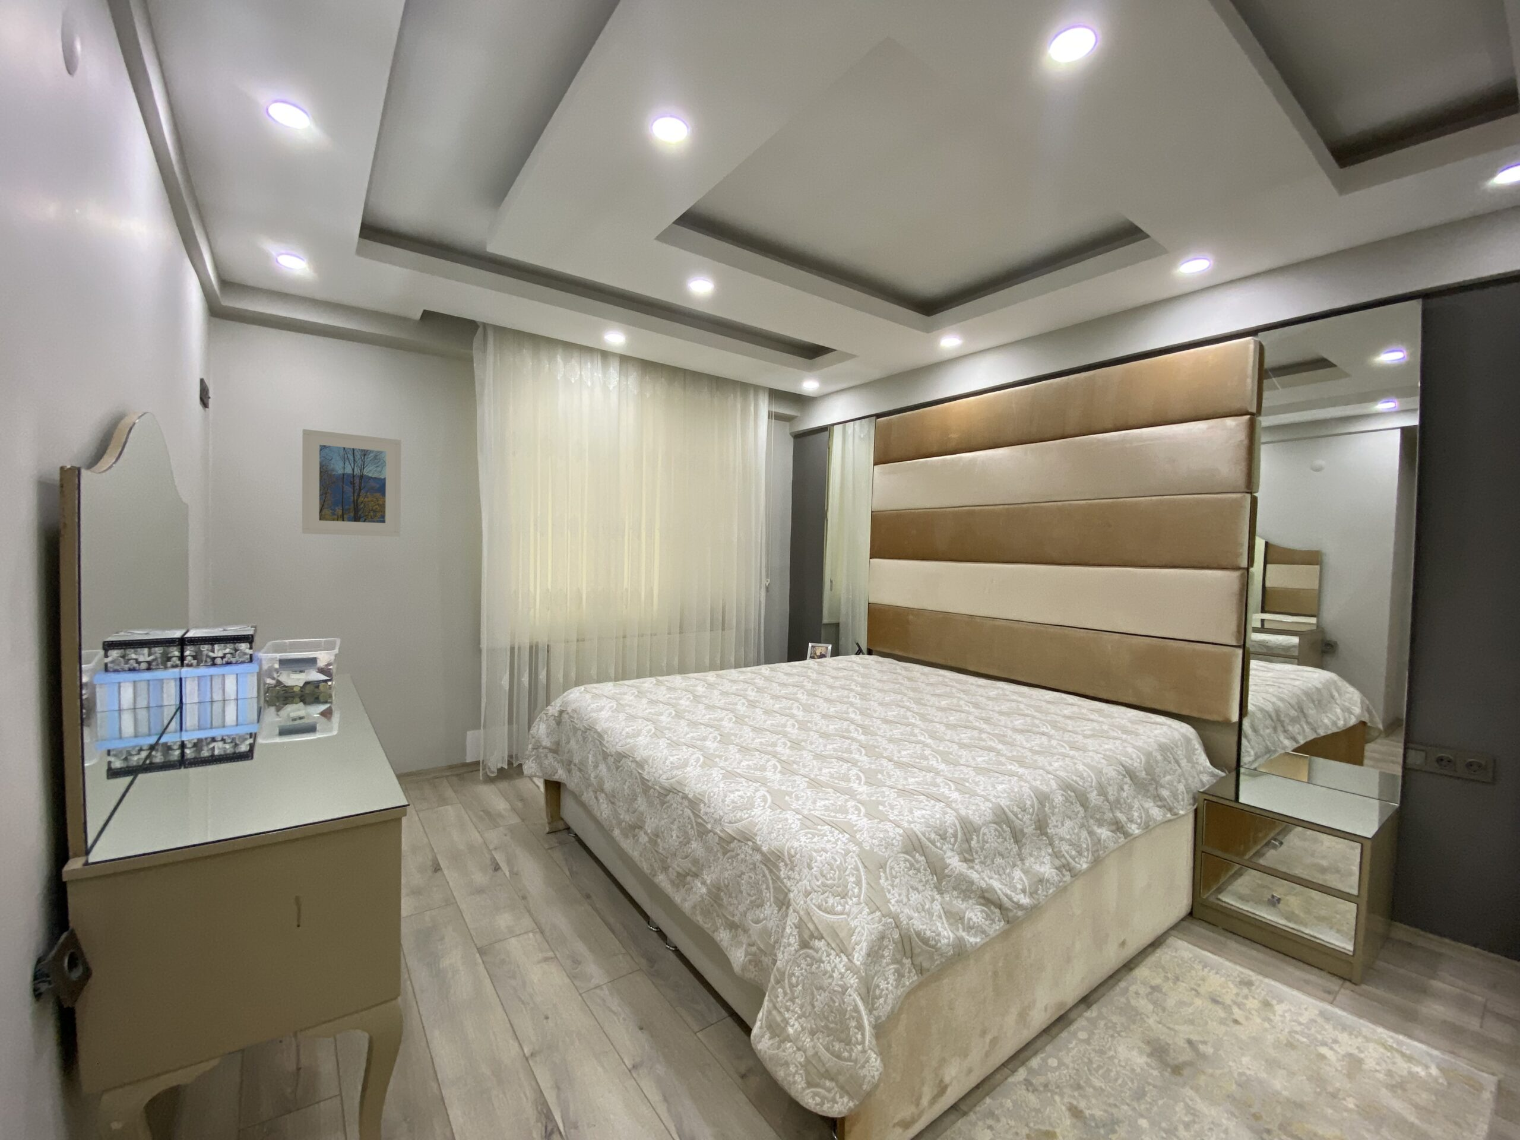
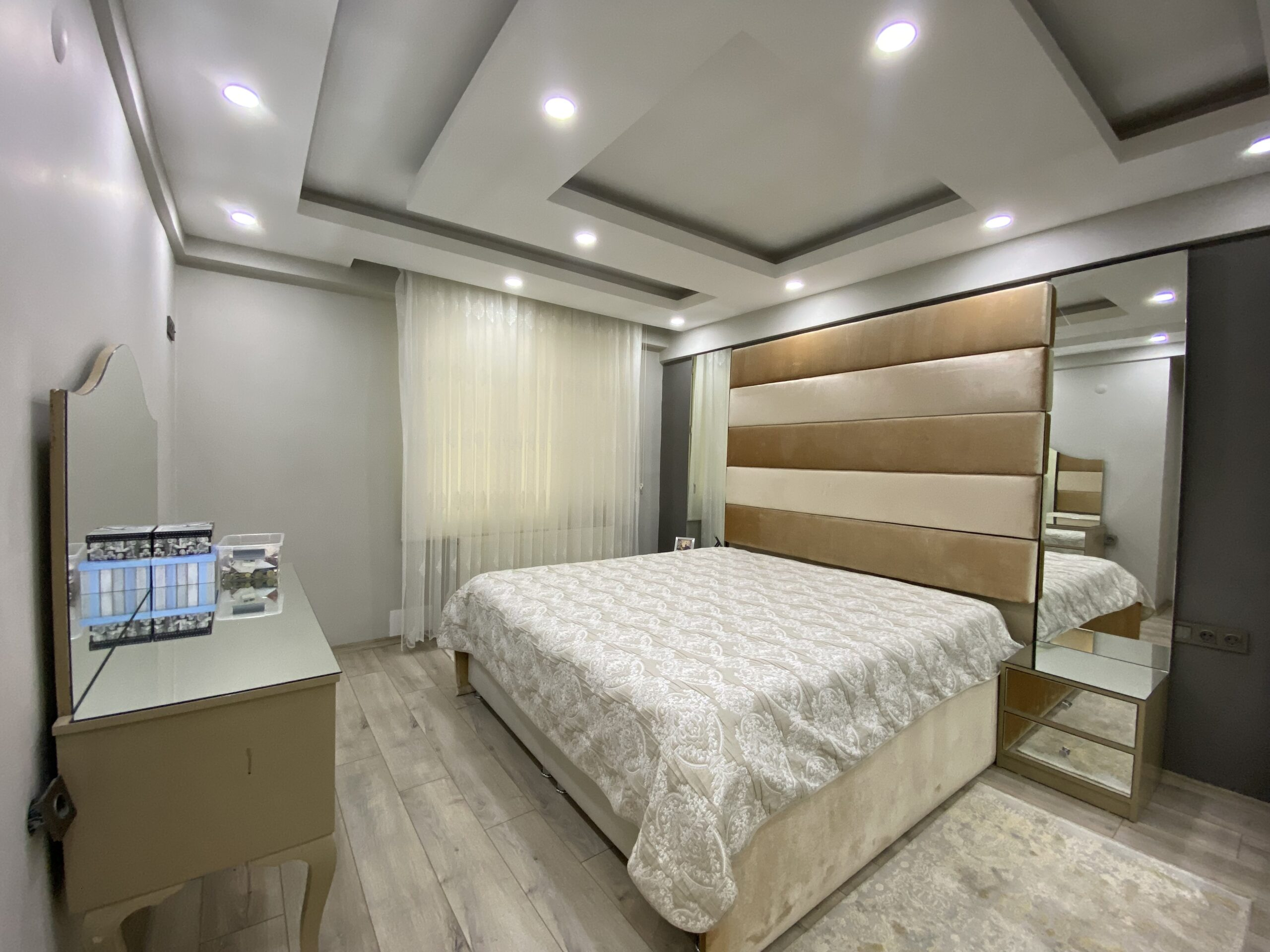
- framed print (353, 485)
